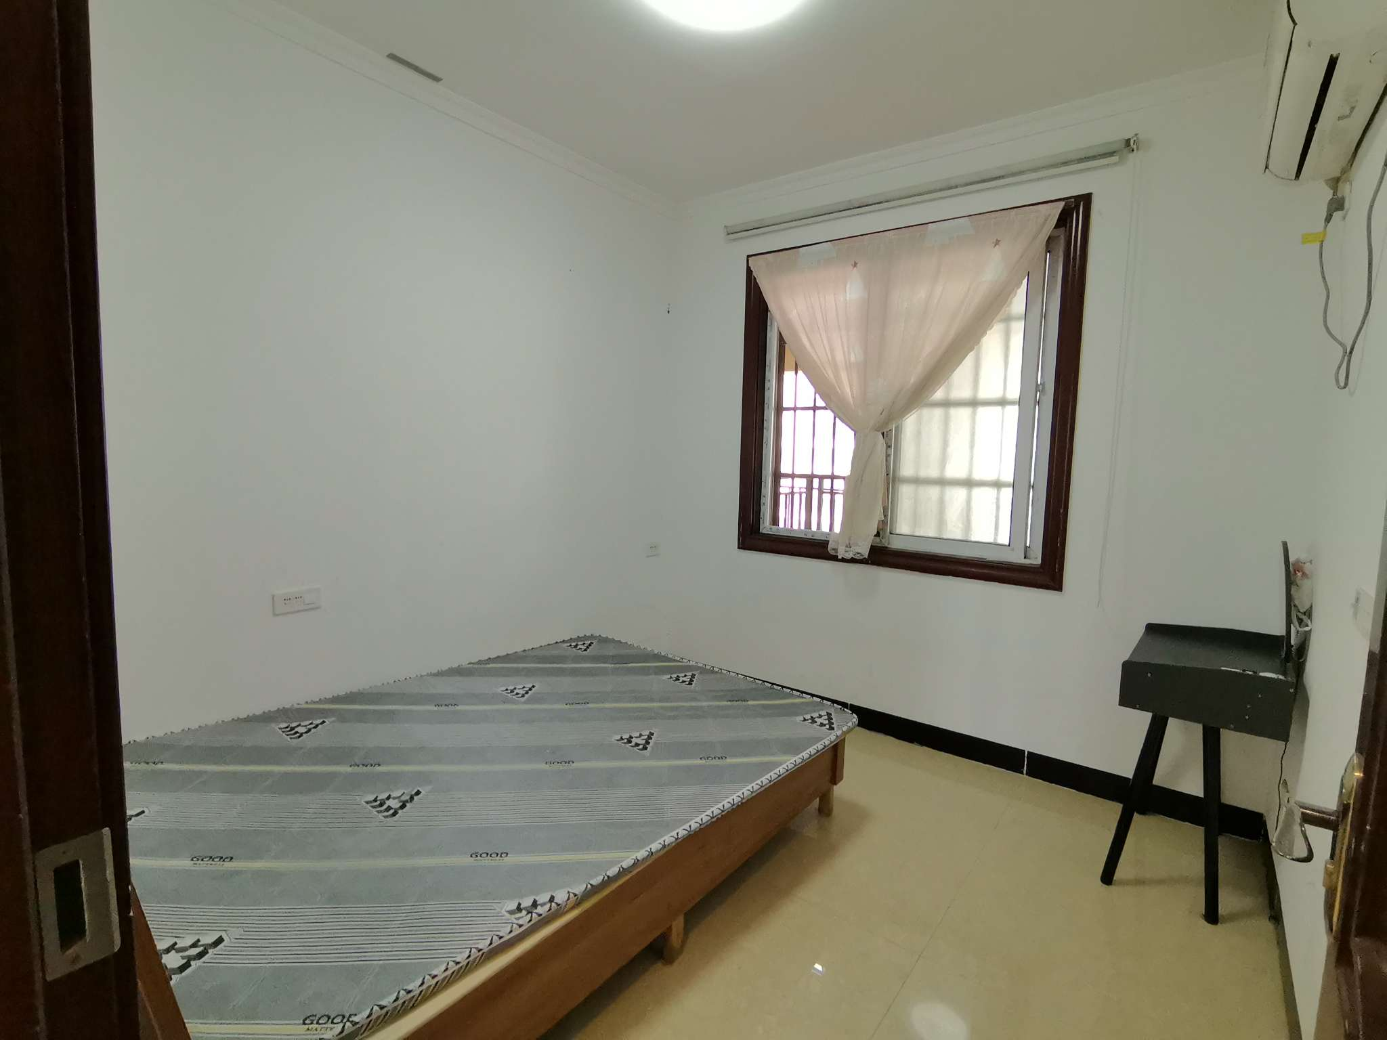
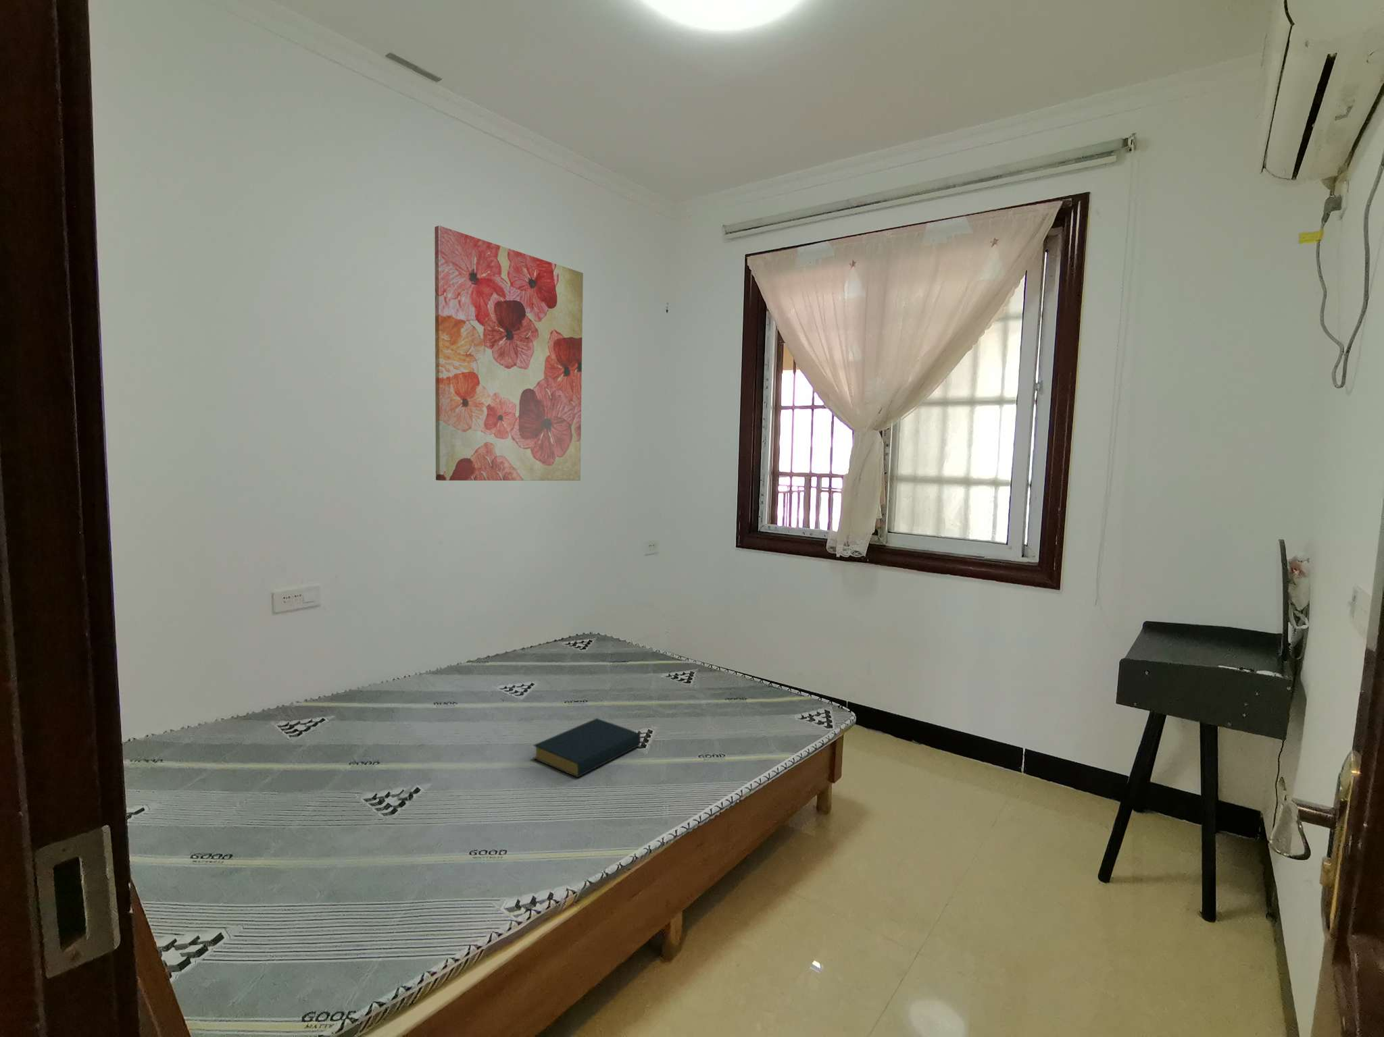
+ hardback book (588, 745)
+ wall art (515, 367)
